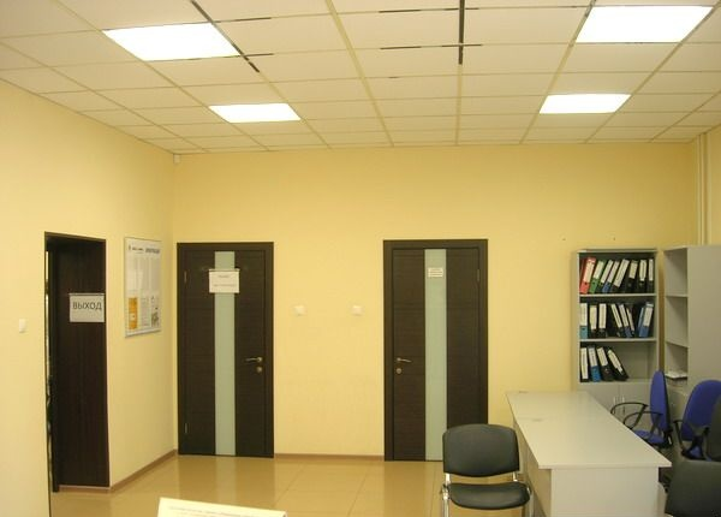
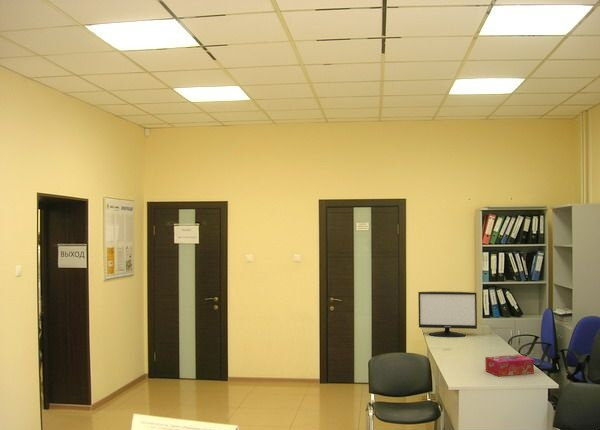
+ tissue box (509, 365)
+ monitor (447, 313)
